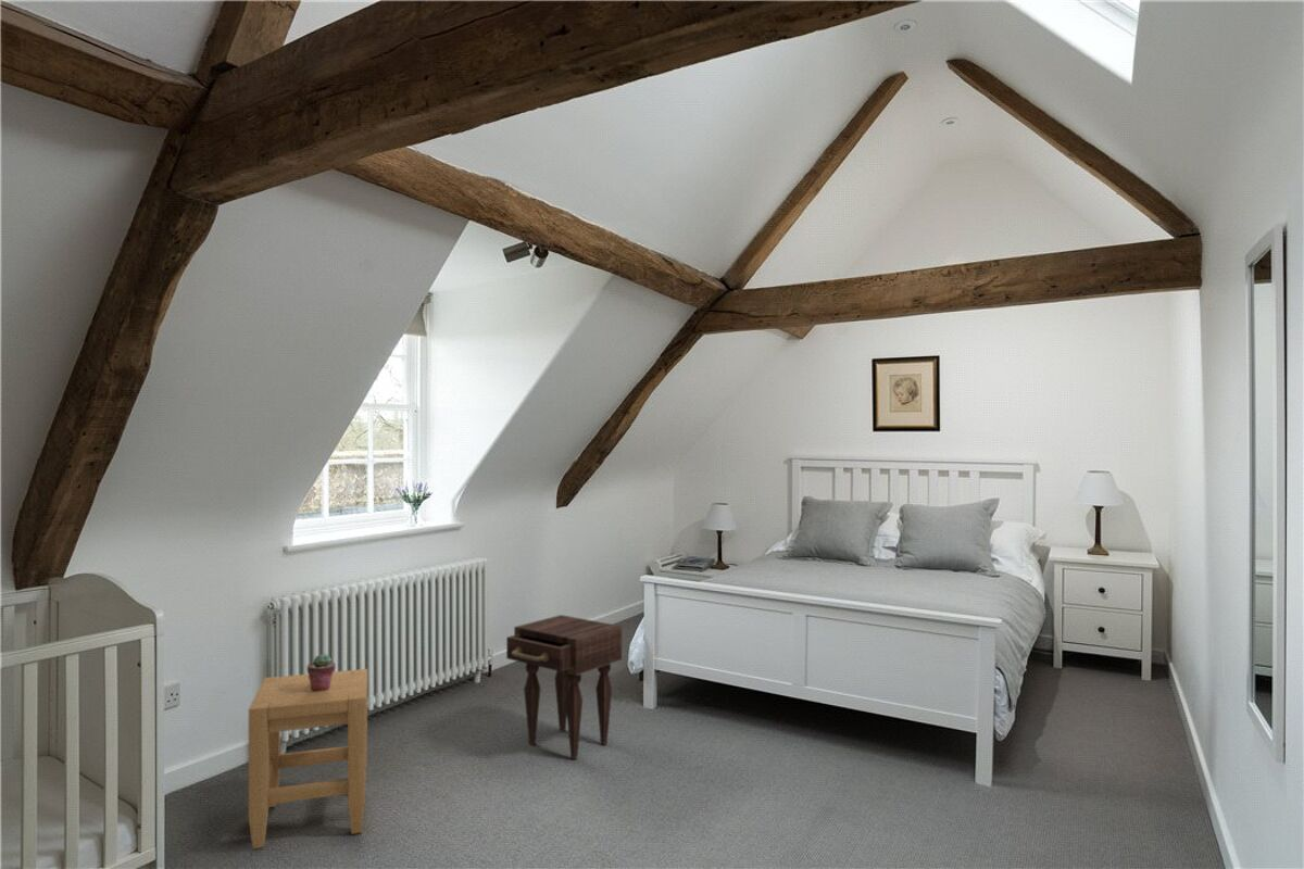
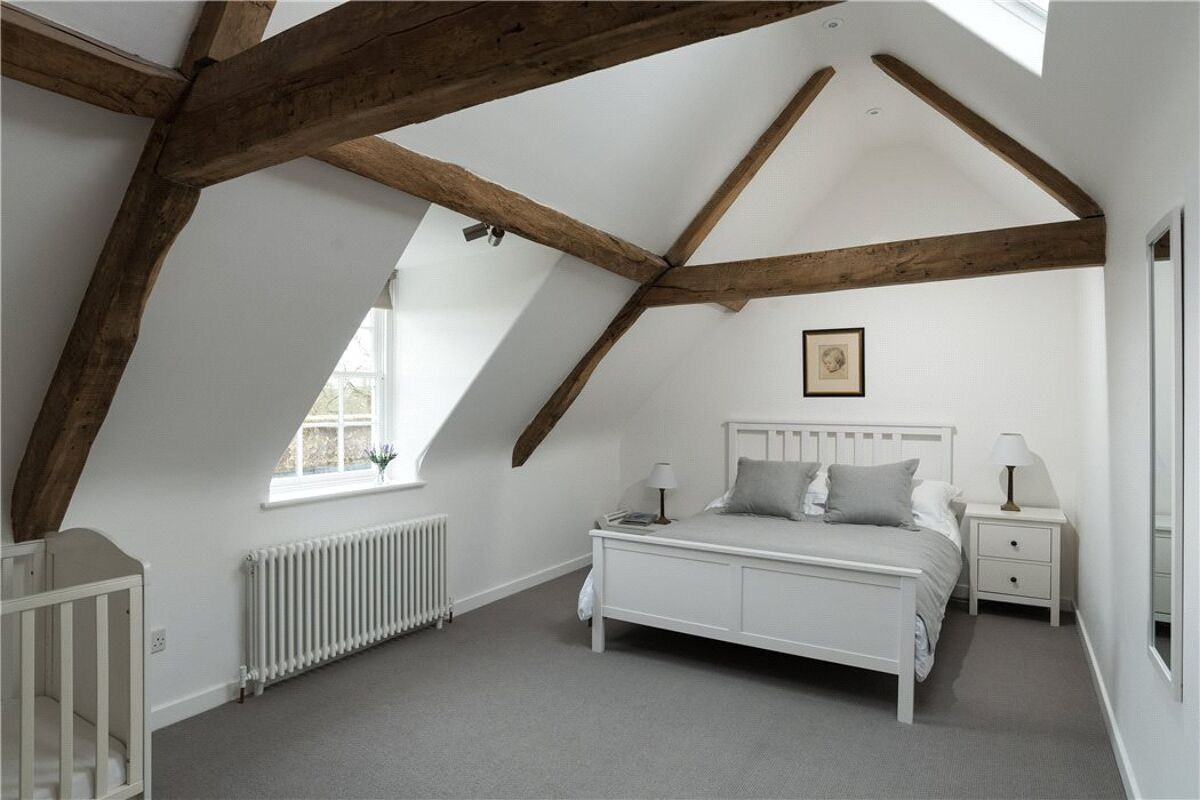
- stool (312, 752)
- potted succulent (321, 670)
- nightstand (557, 689)
